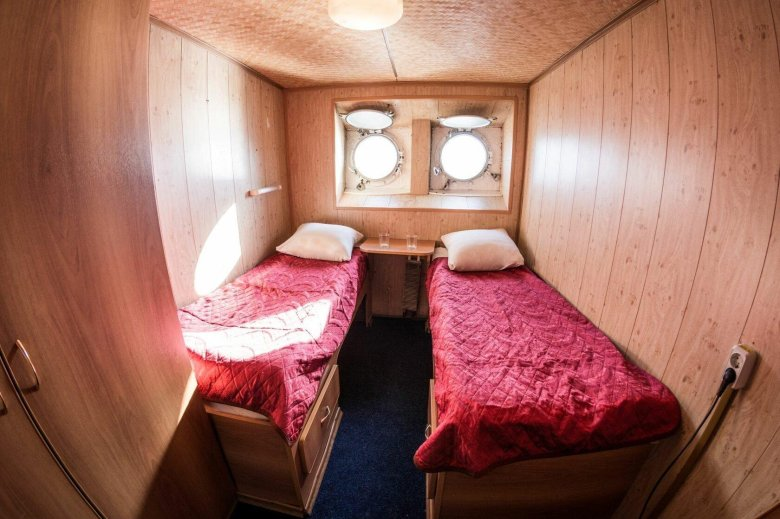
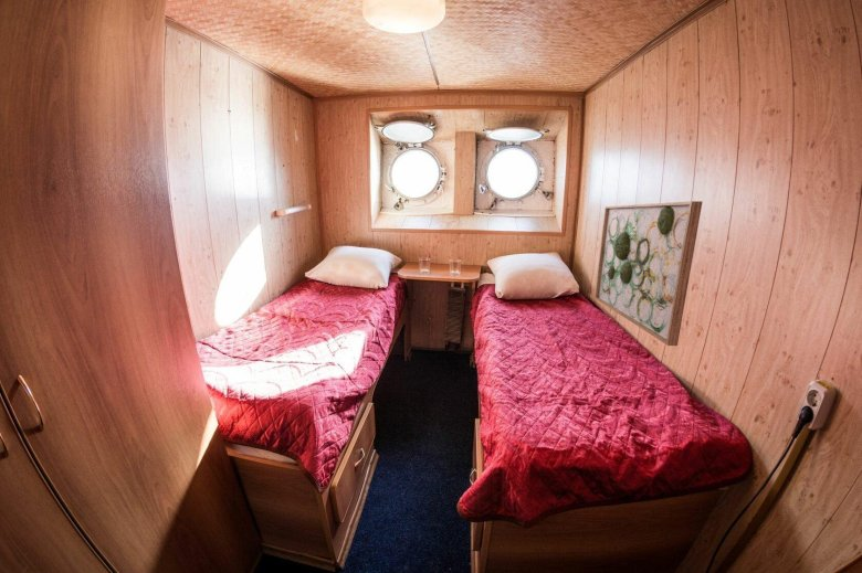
+ wall art (631, 263)
